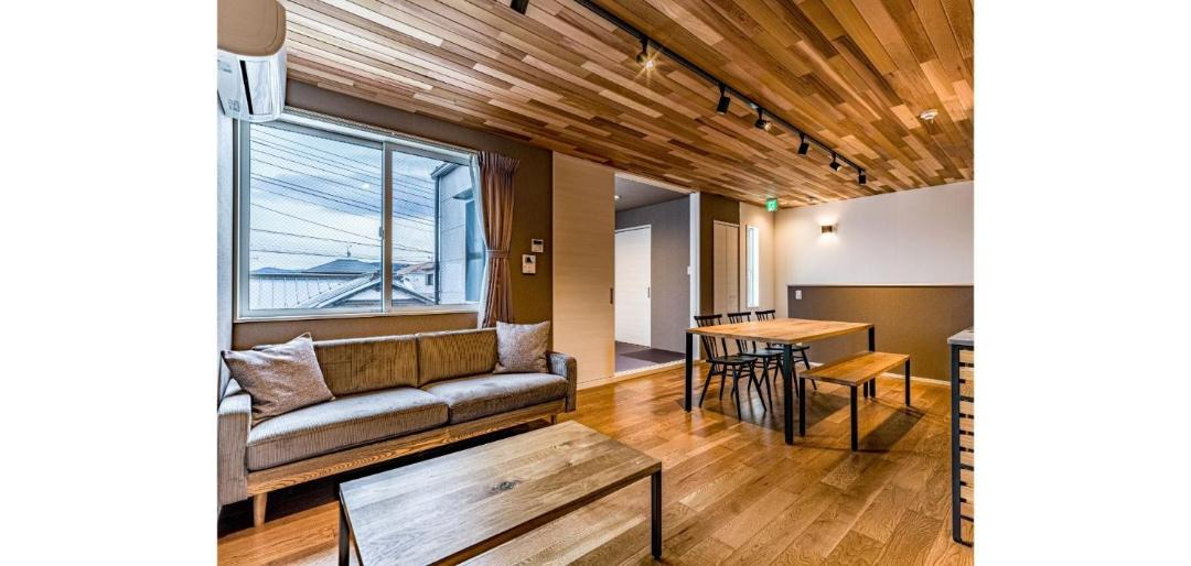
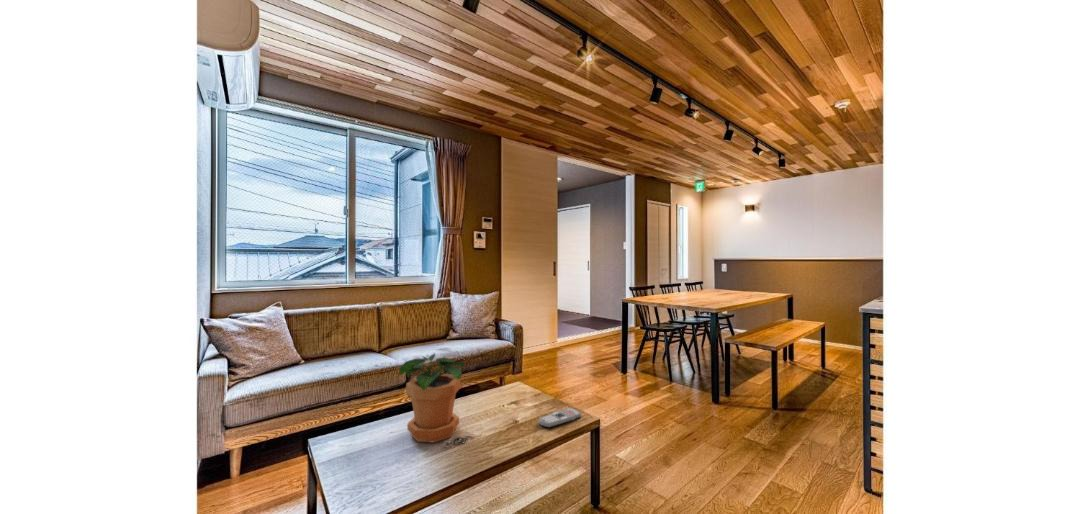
+ potted plant (441, 393)
+ remote control (559, 417)
